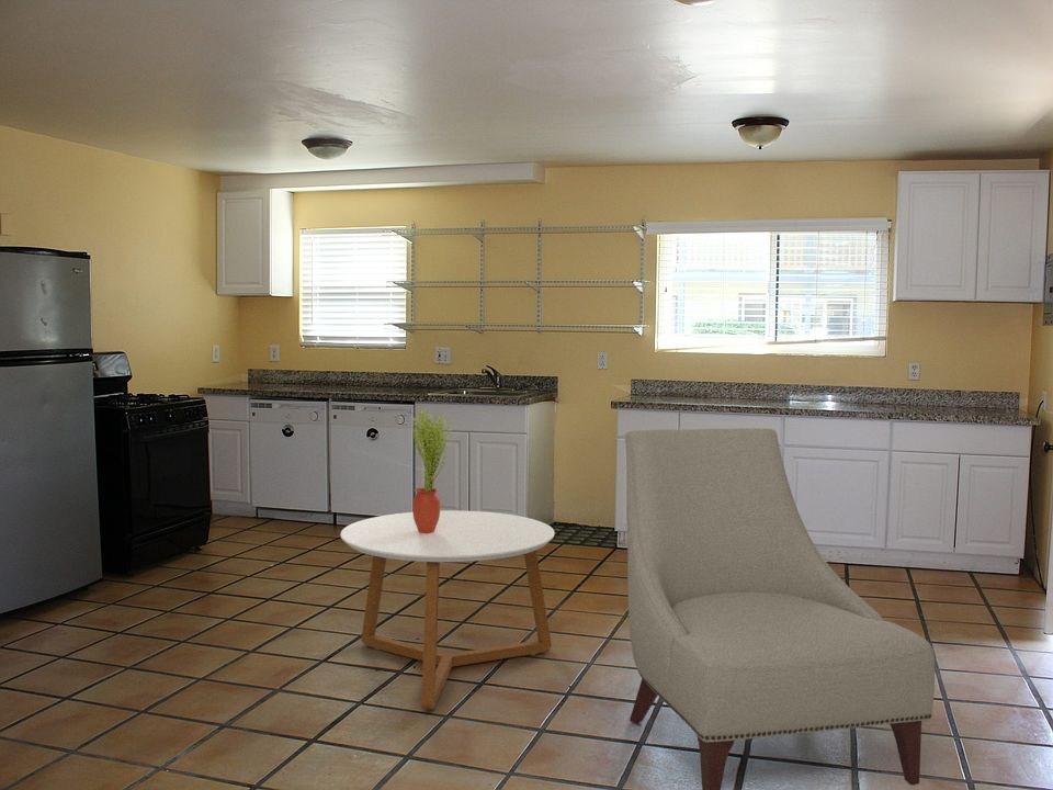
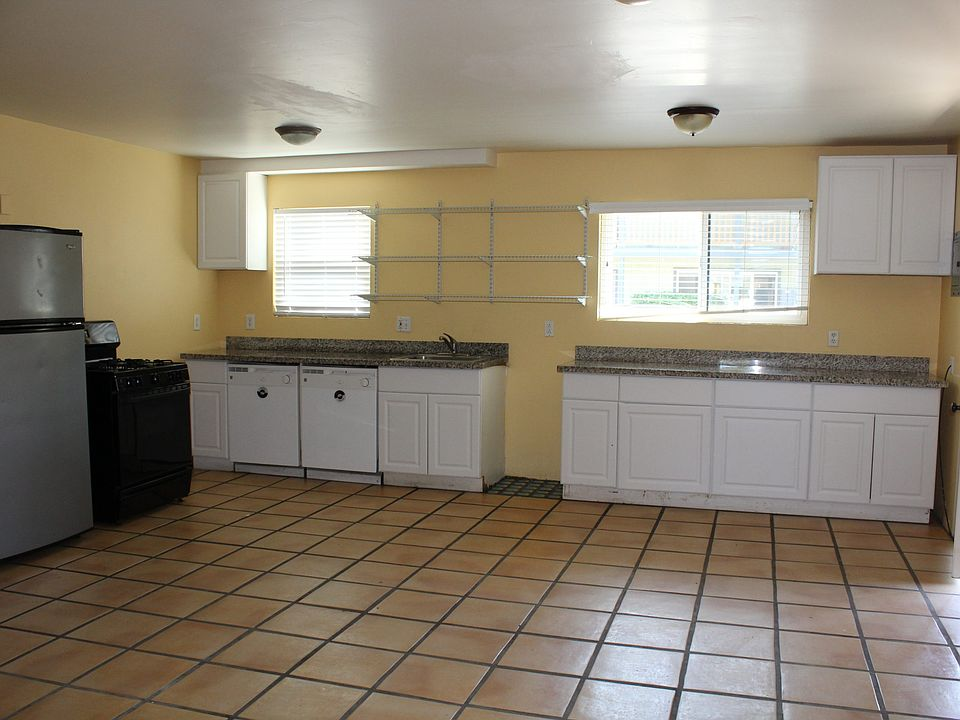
- potted plant (431, 470)
- coffee table (438, 598)
- chair (749, 589)
